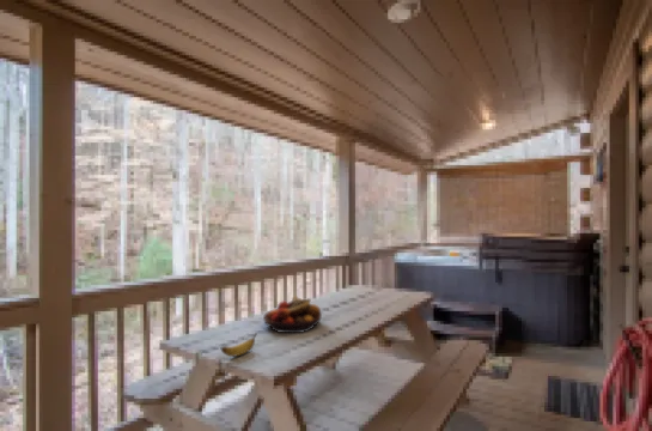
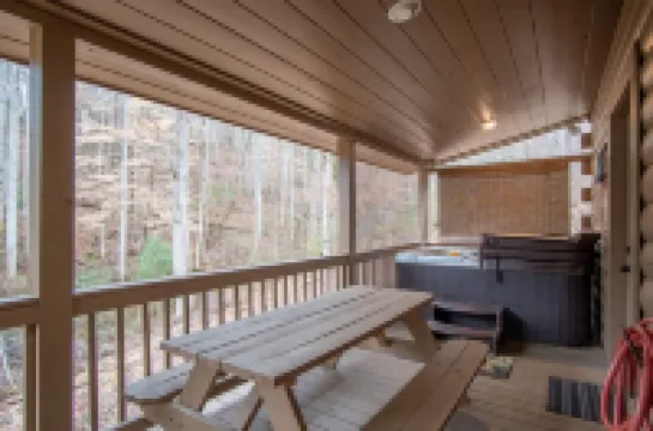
- banana (240, 346)
- fruit bowl (292, 311)
